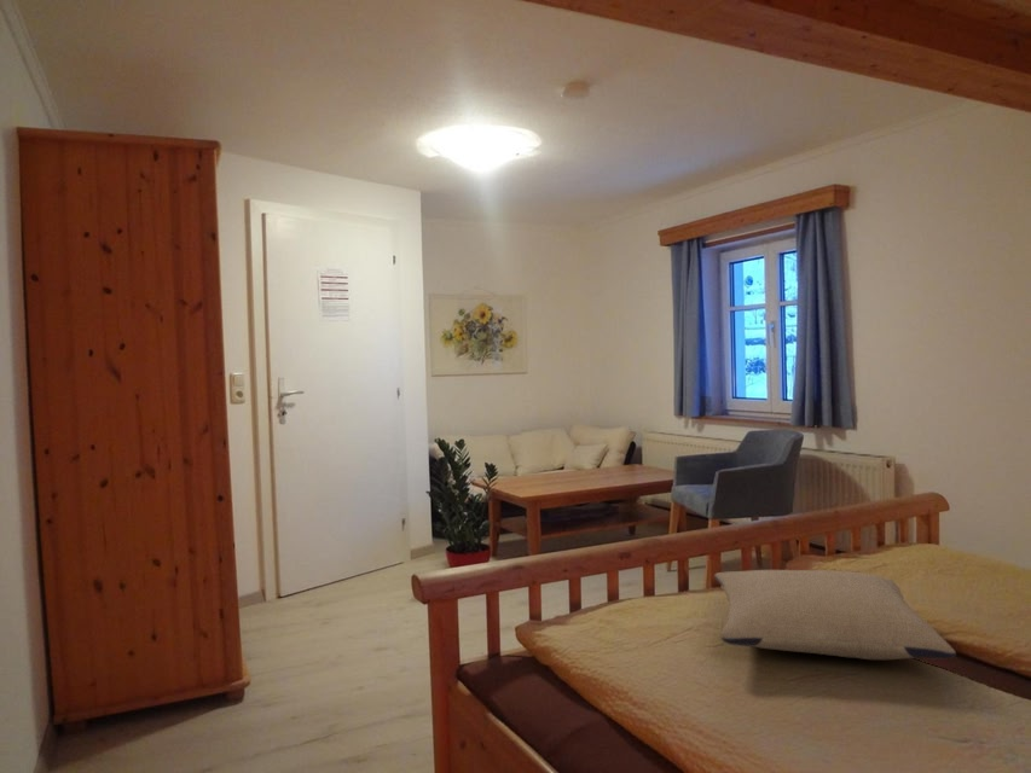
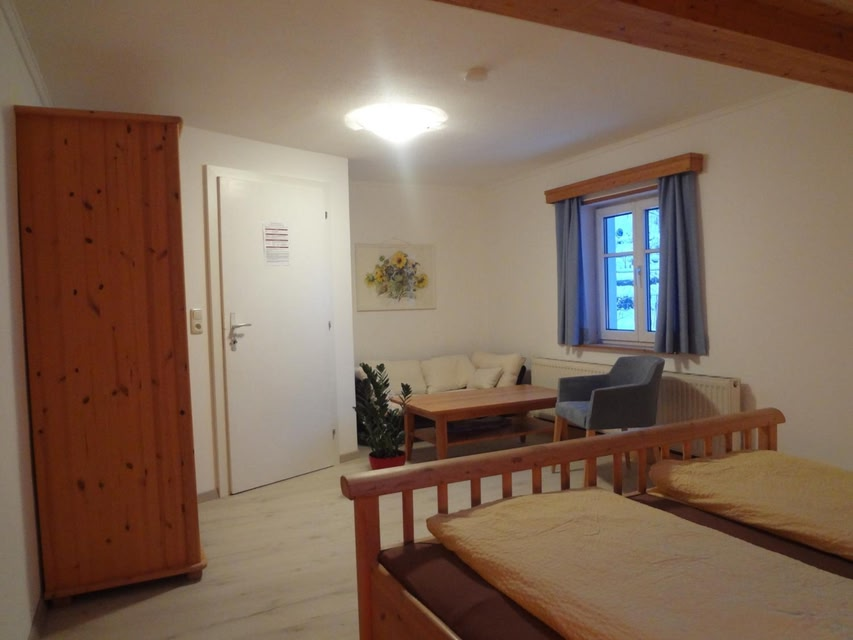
- pillow (815, 610)
